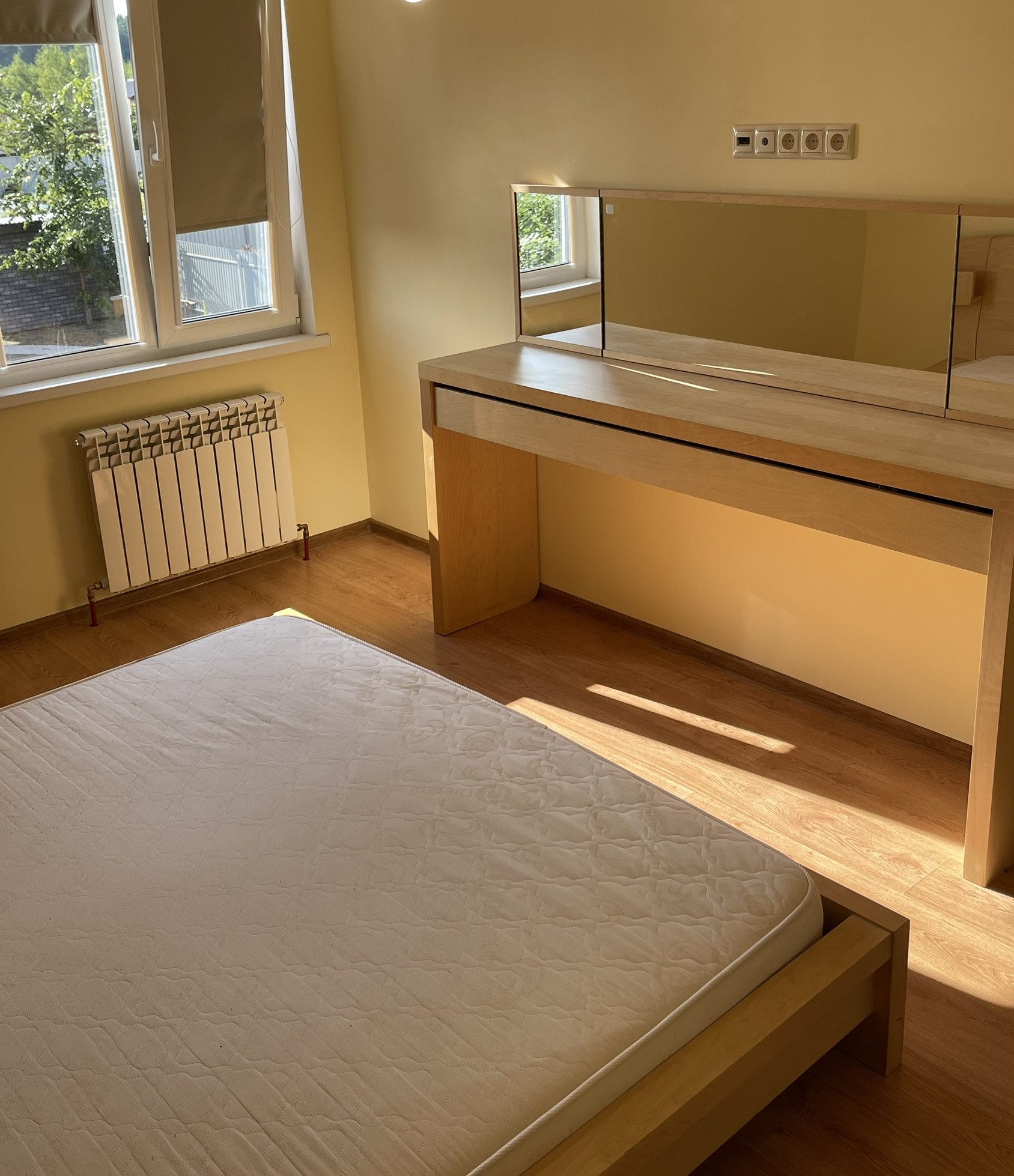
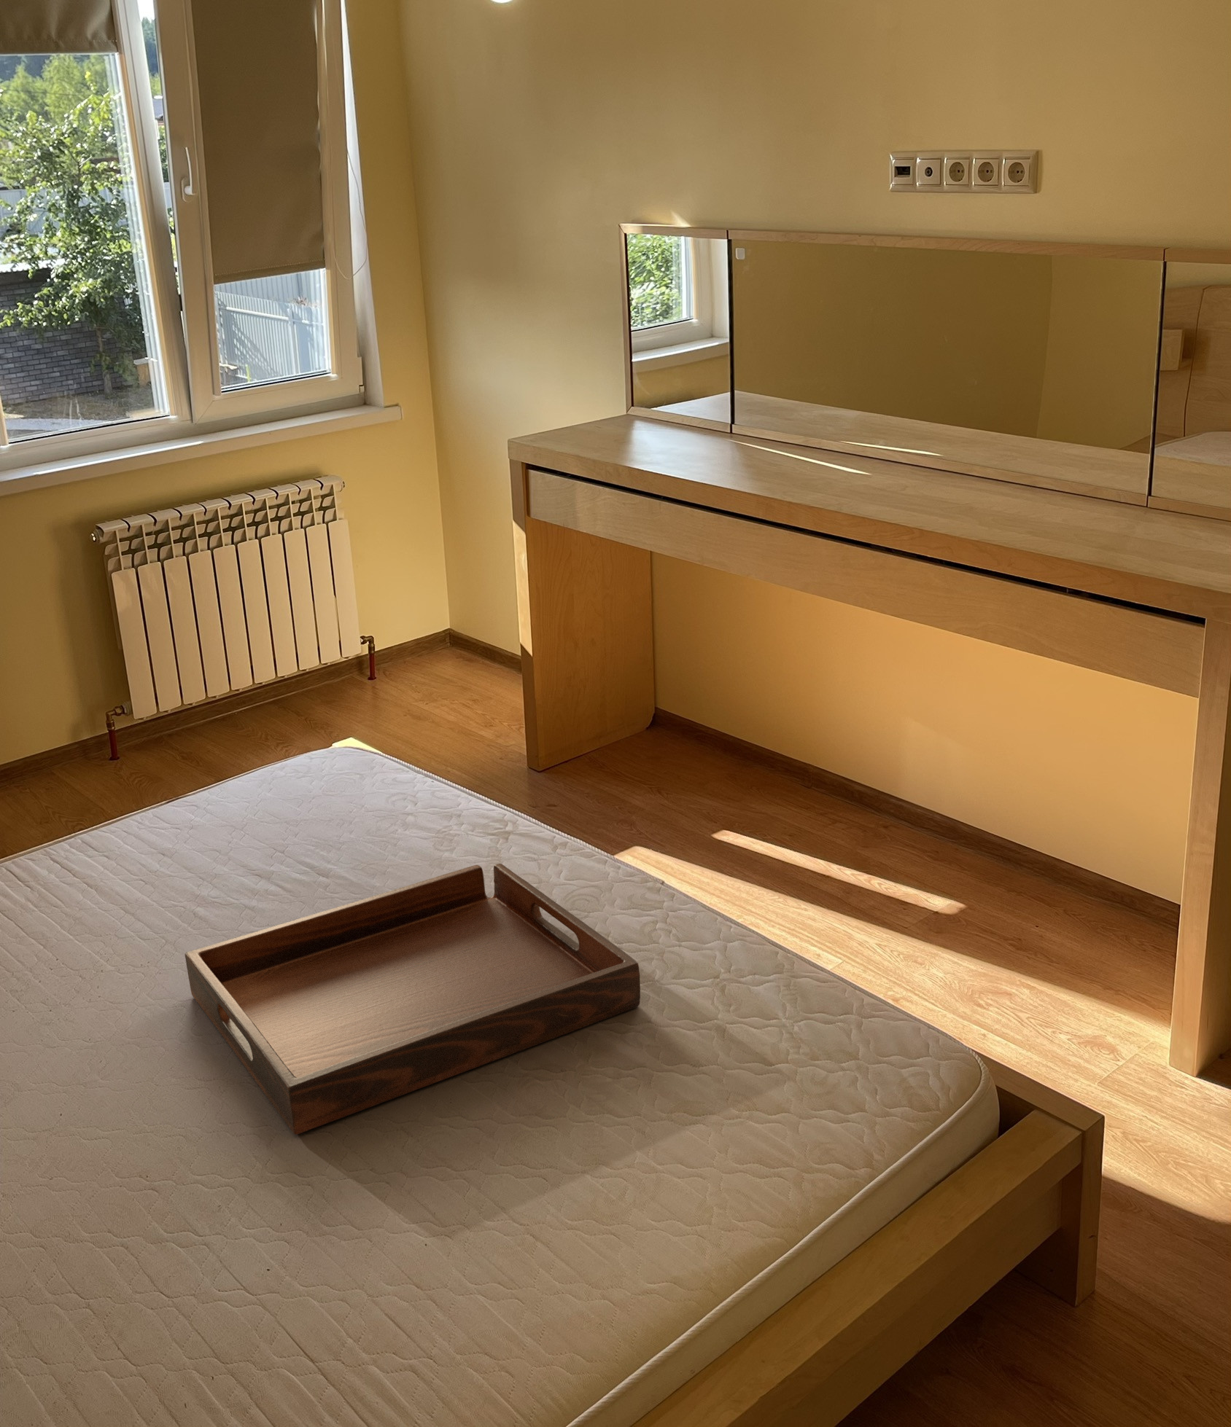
+ serving tray (409, 978)
